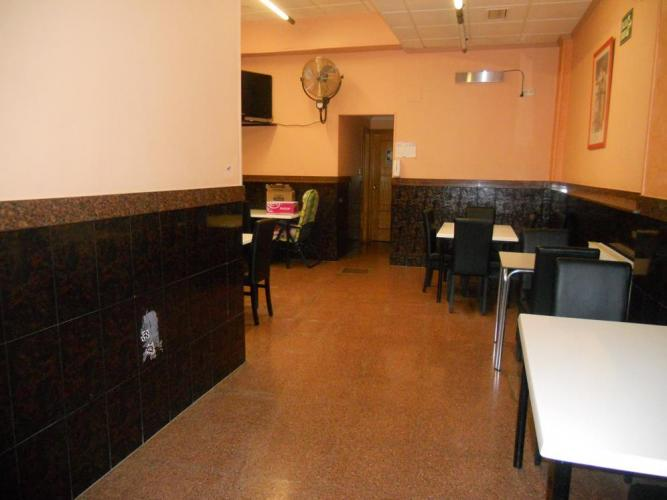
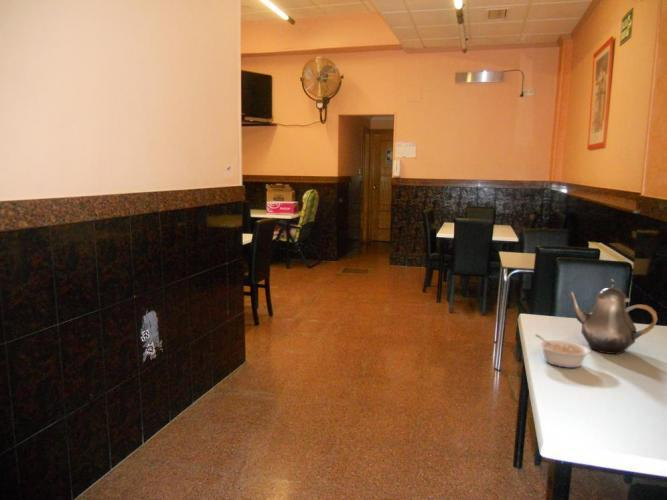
+ teapot (610, 314)
+ legume (561, 352)
